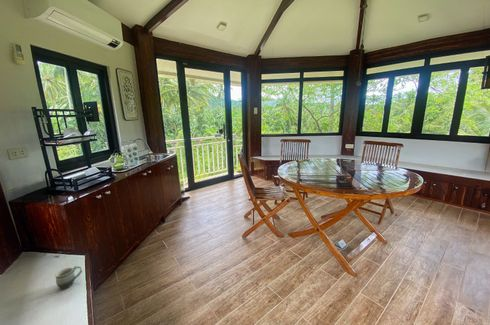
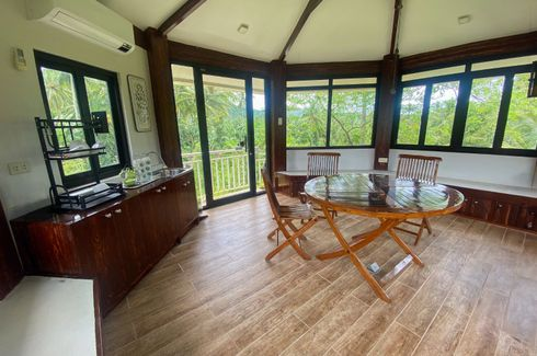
- mug (69, 276)
